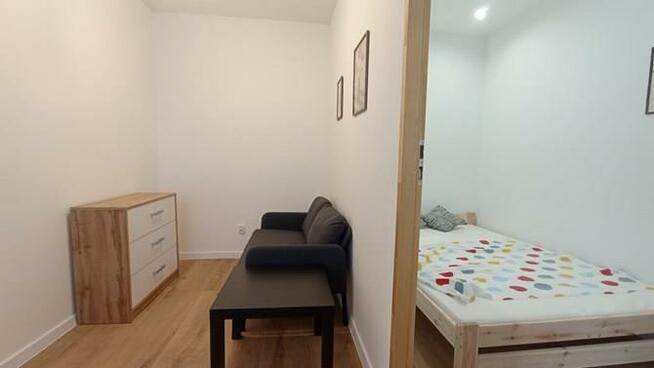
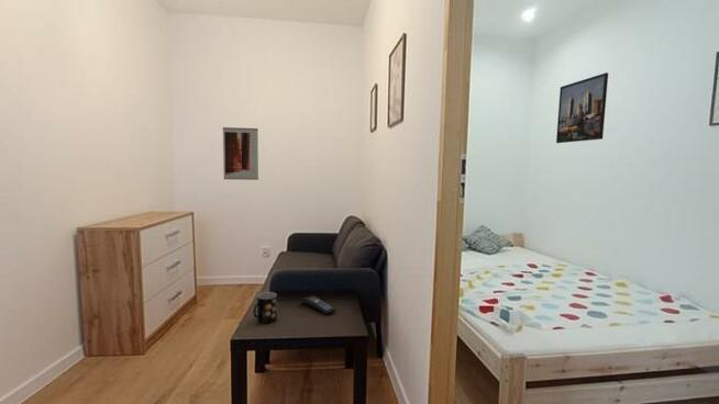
+ mug (265, 308)
+ remote control (318, 304)
+ wall art (241, 154)
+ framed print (579, 111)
